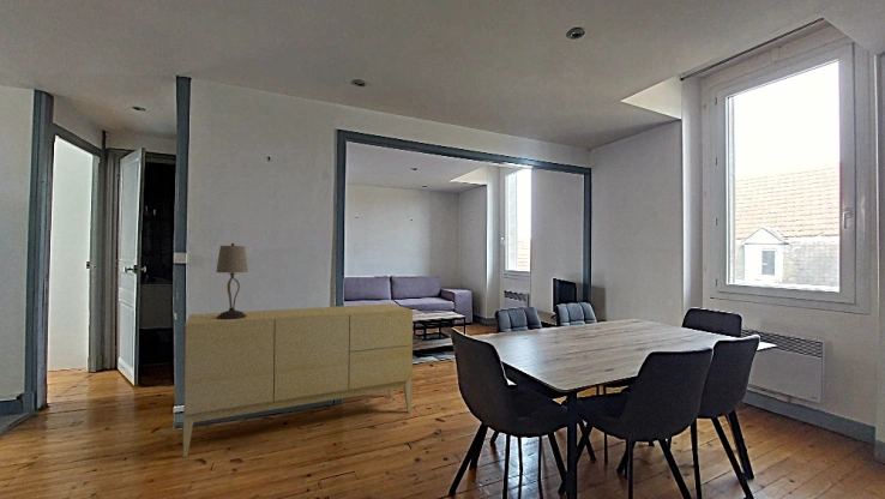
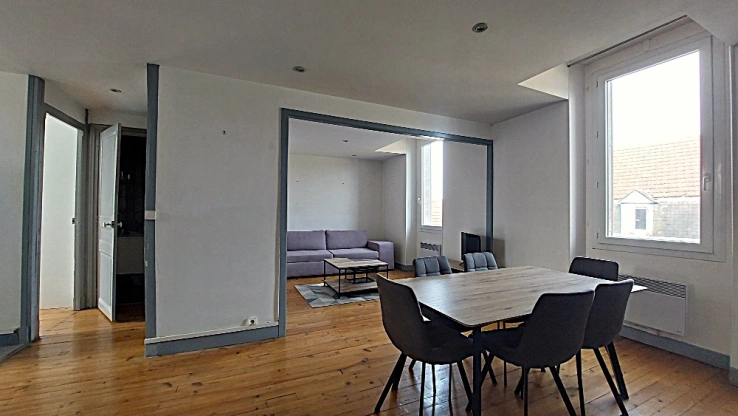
- table lamp (231, 278)
- sideboard (307, 366)
